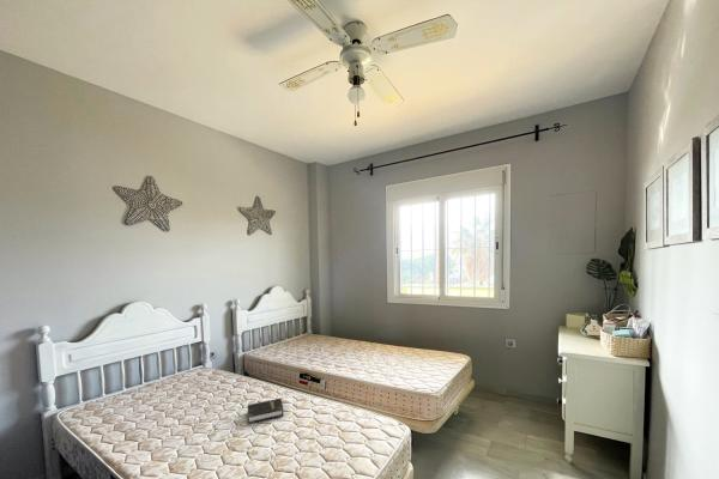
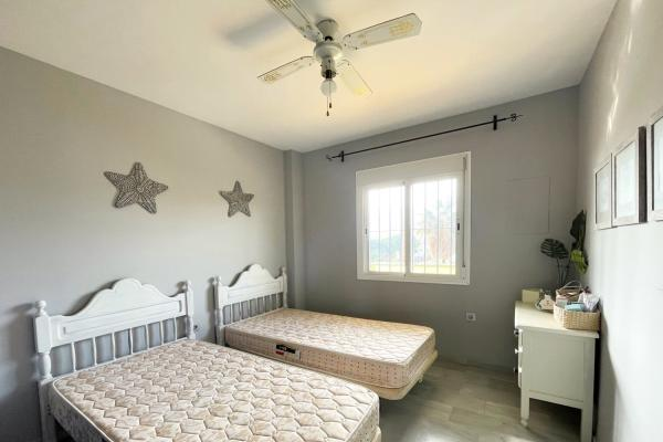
- hardback book (265, 410)
